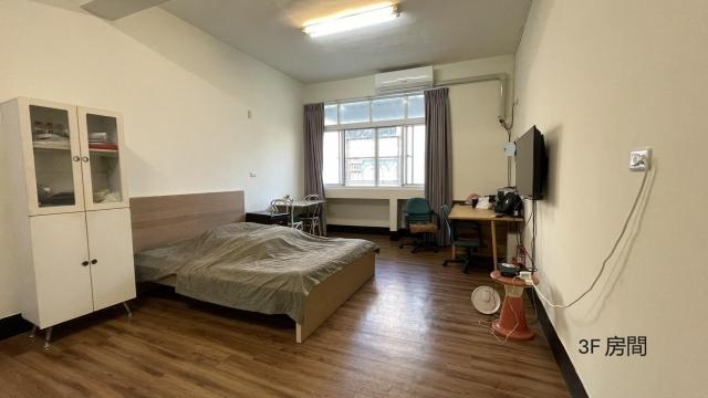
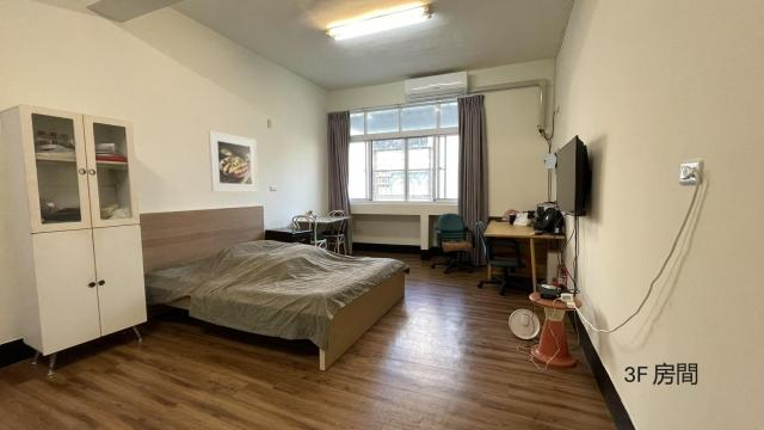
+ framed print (235, 164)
